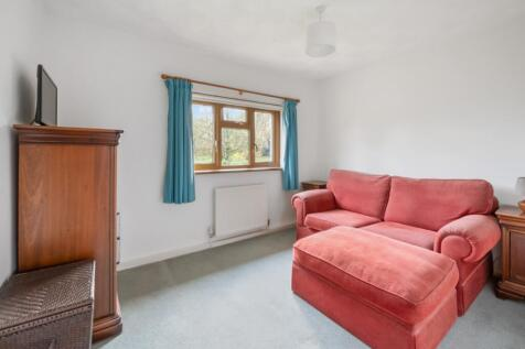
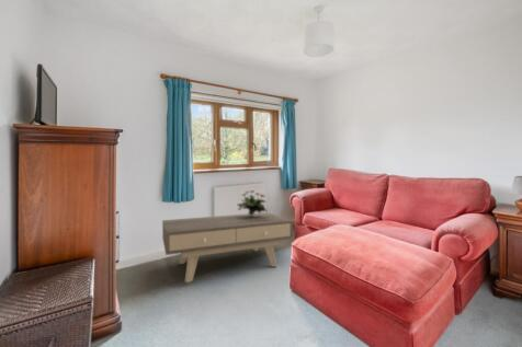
+ flowering plant (252, 204)
+ coffee table (227, 242)
